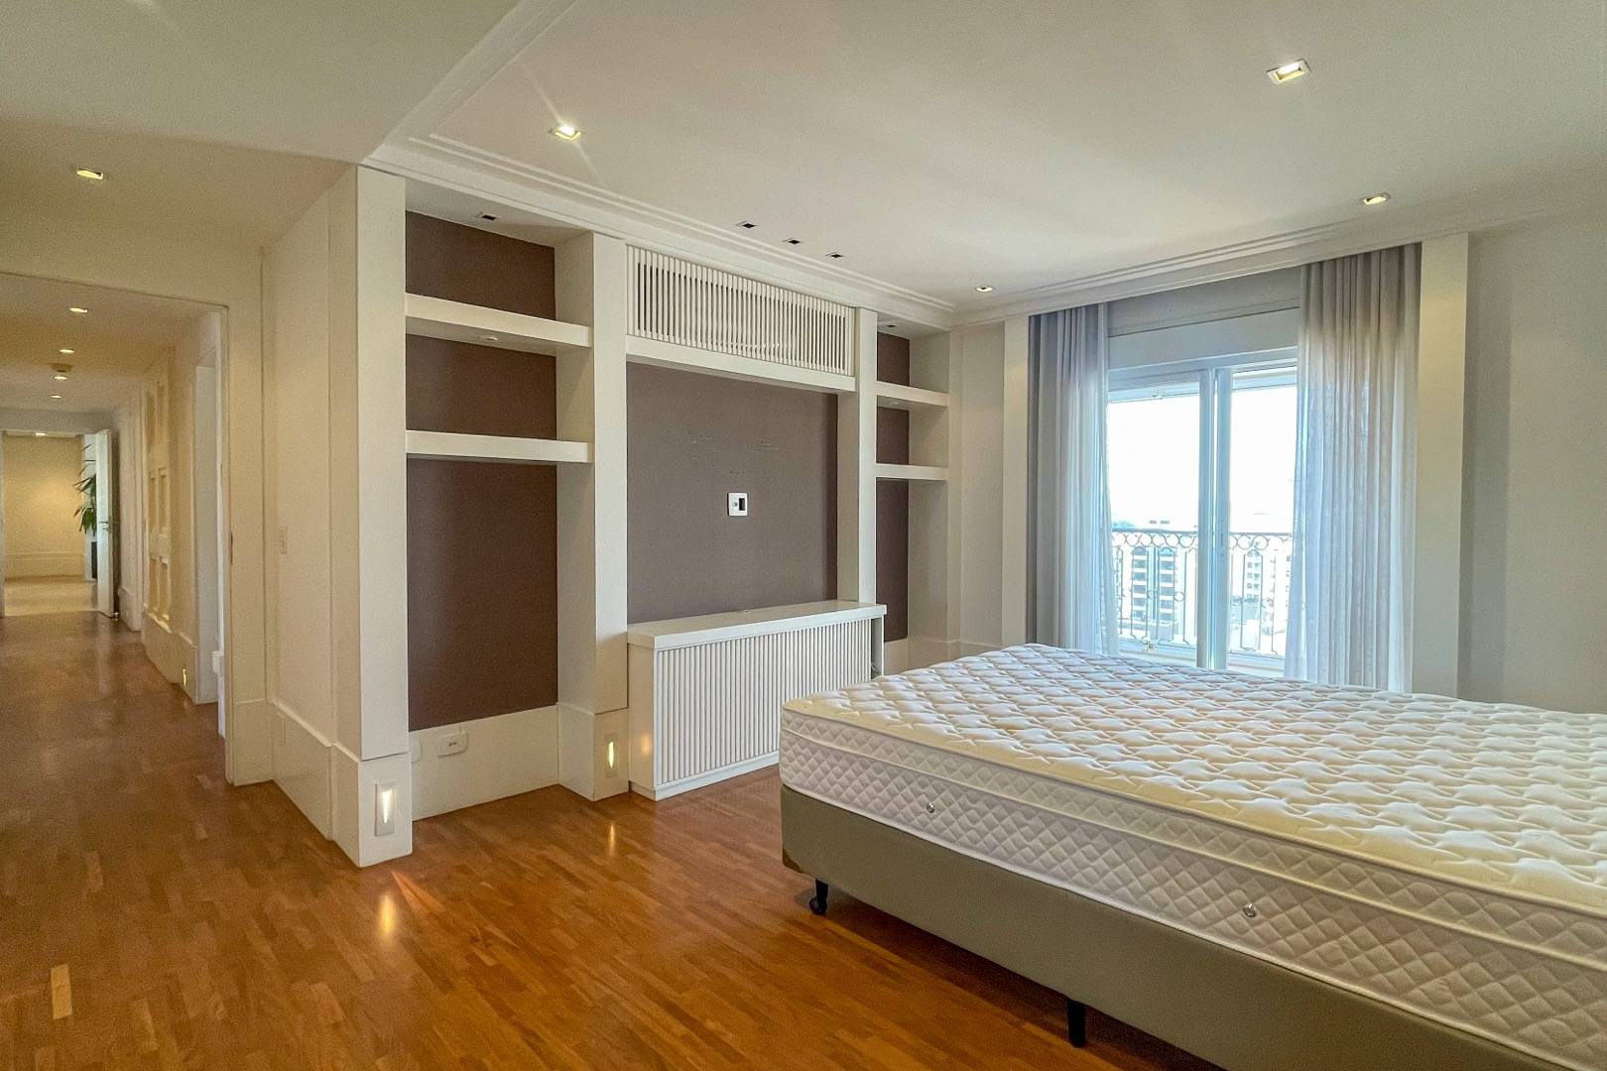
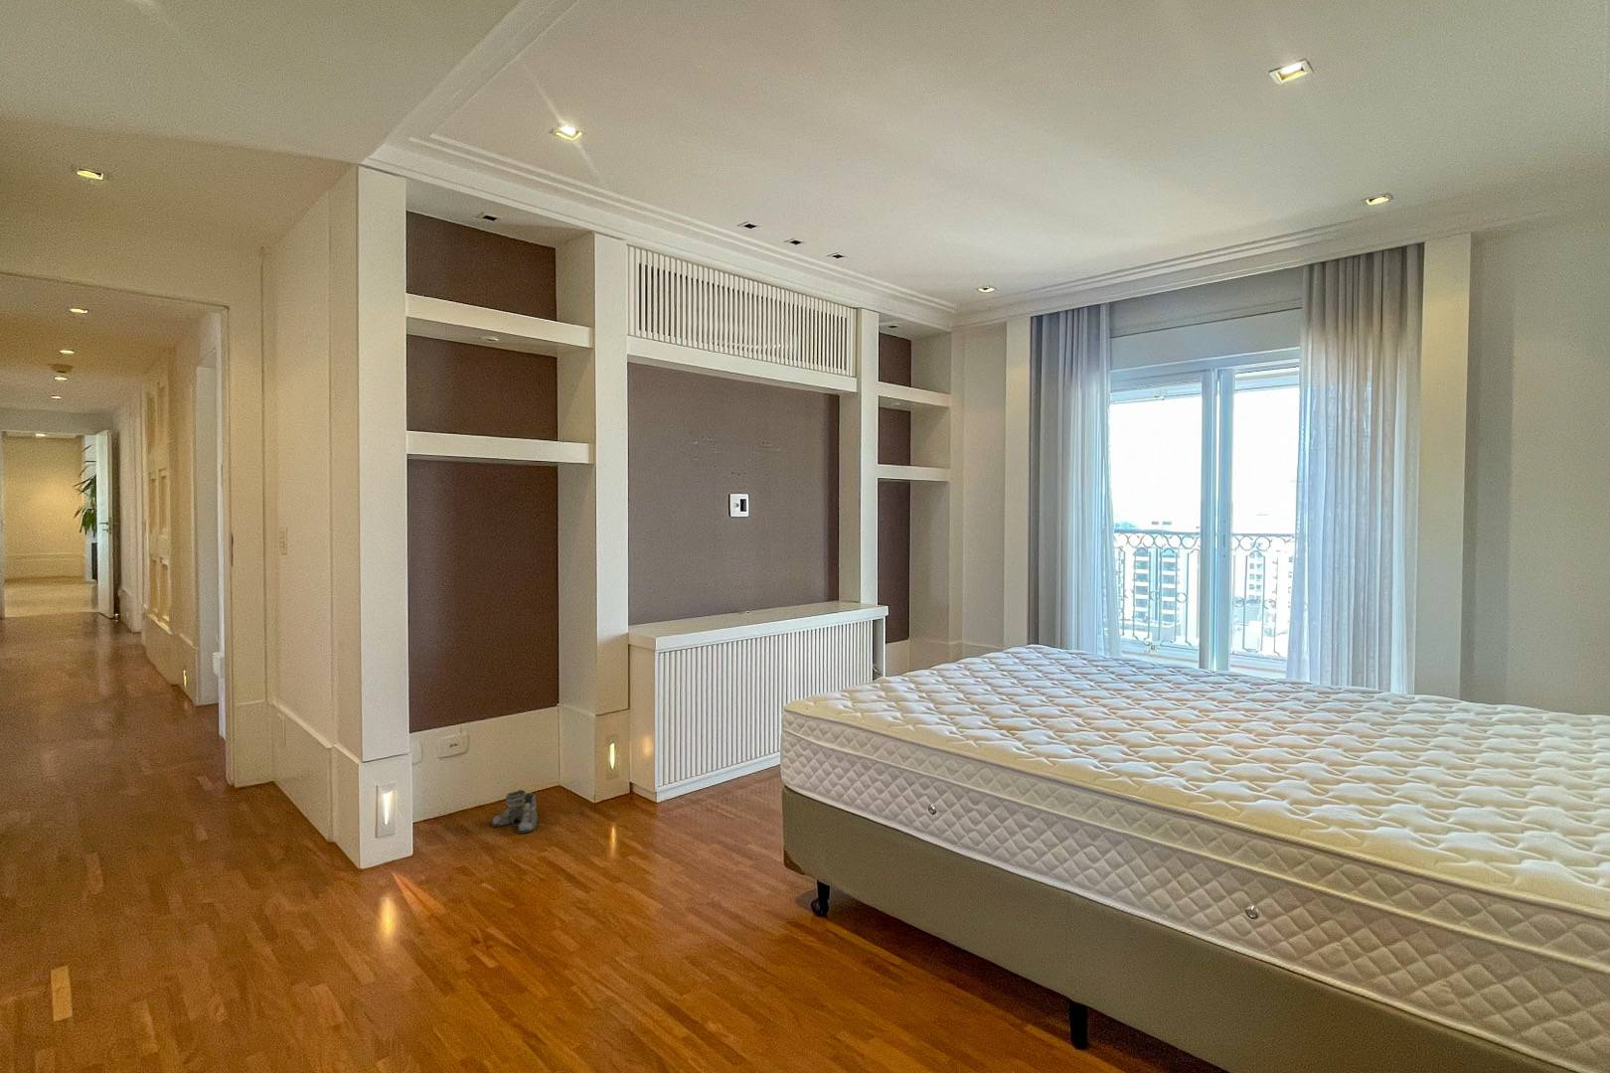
+ boots (516, 810)
